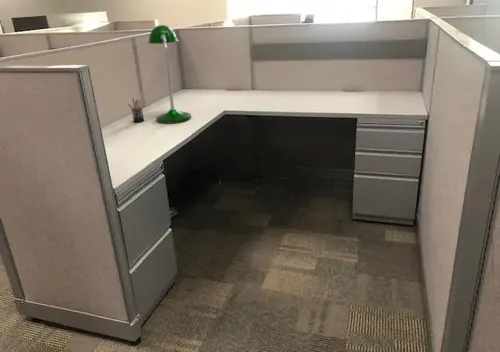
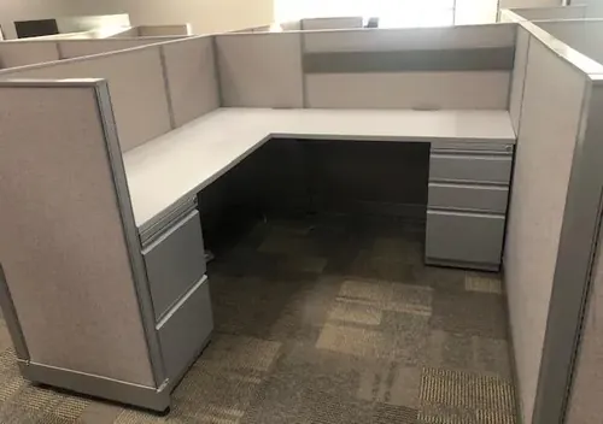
- desk lamp (167, 73)
- pen holder (135, 110)
